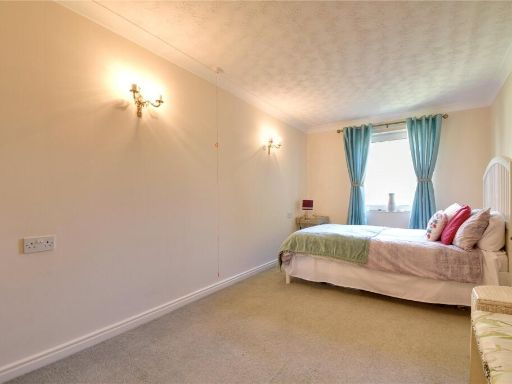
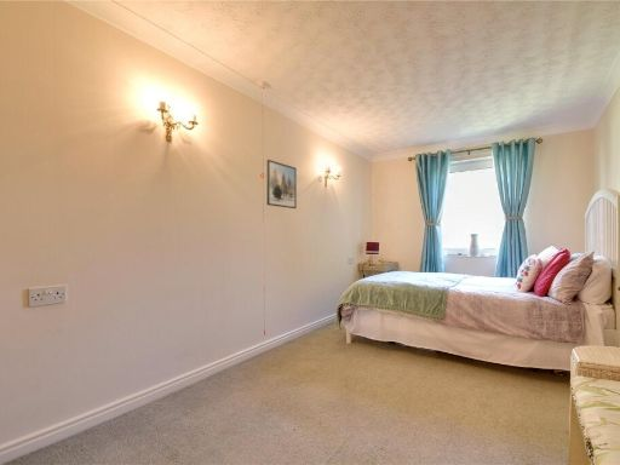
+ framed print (282, 185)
